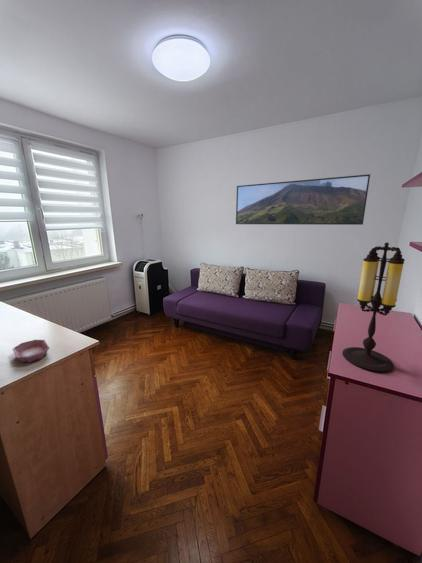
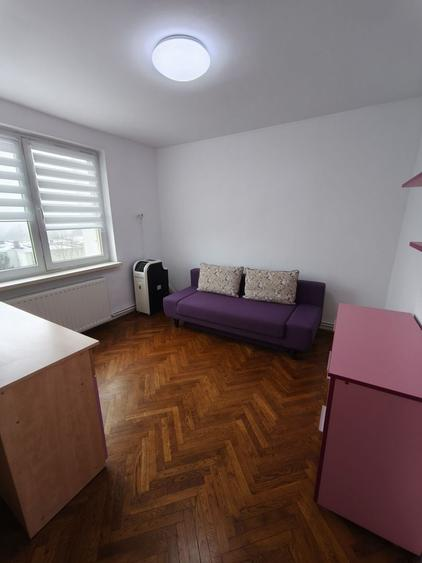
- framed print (292, 203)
- bowl (31, 350)
- table lamp (376, 303)
